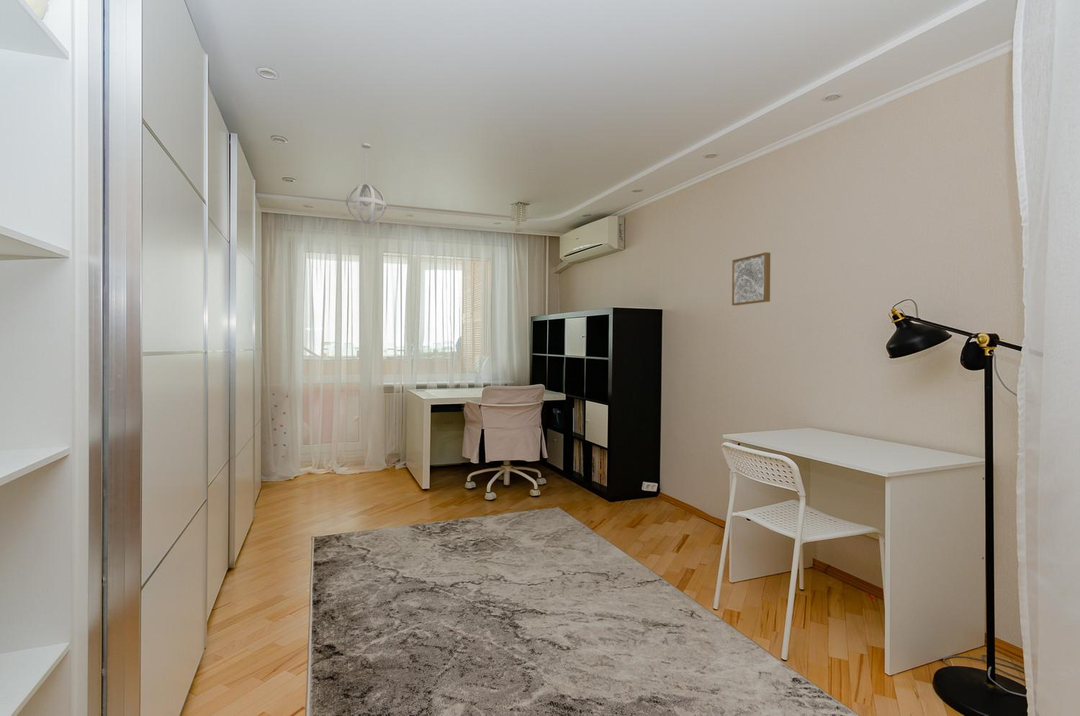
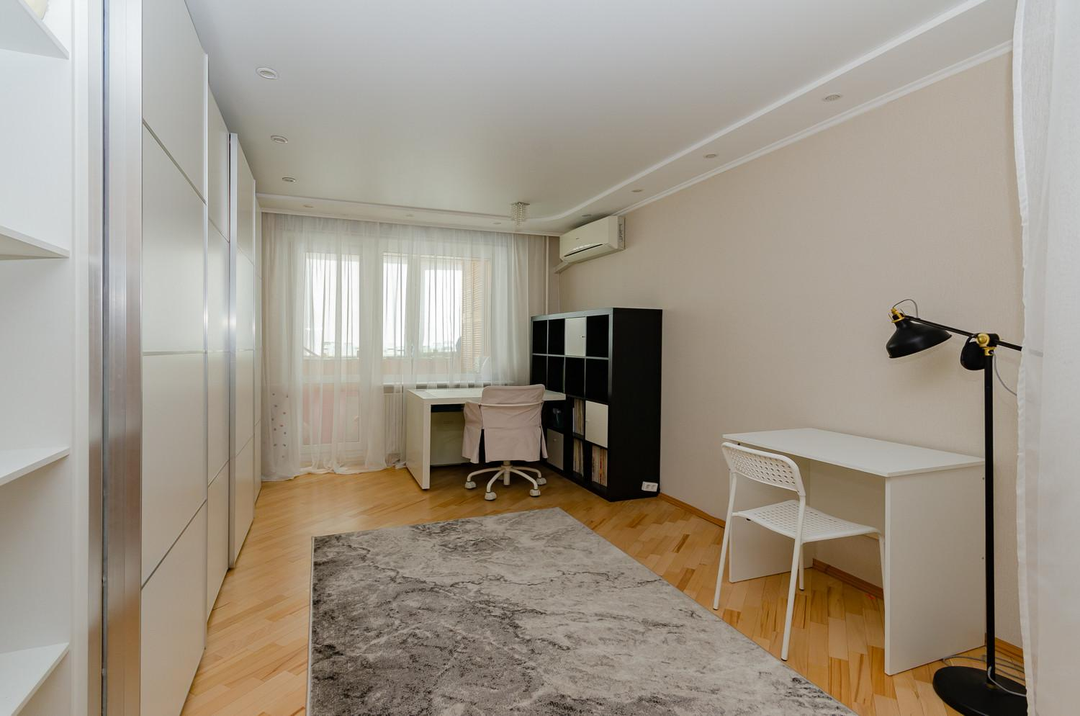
- wall art (750, 280)
- pendant light (366, 184)
